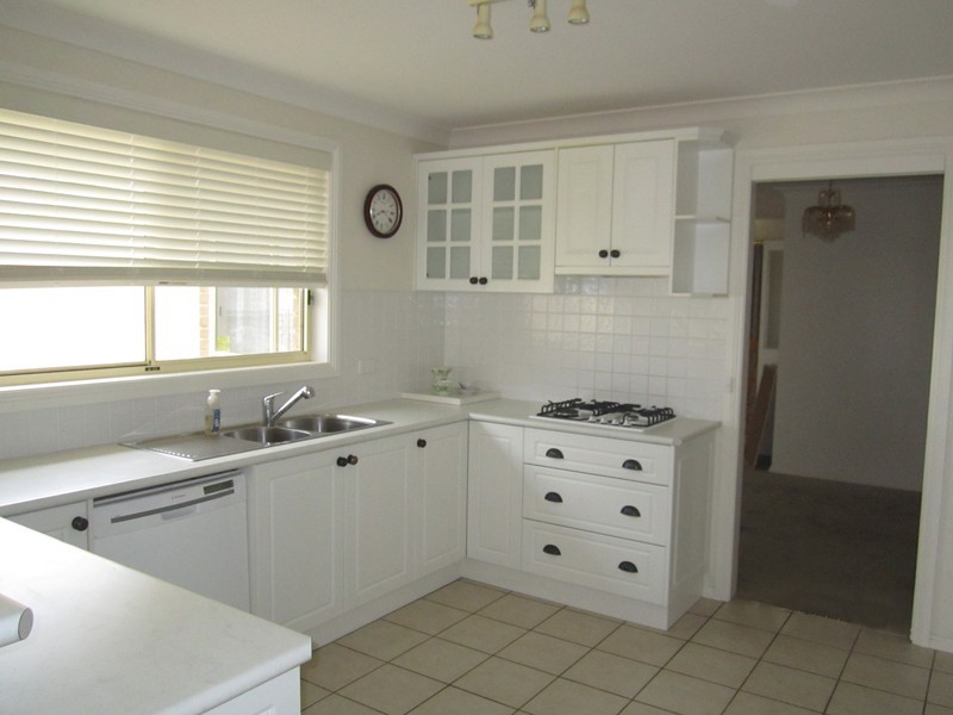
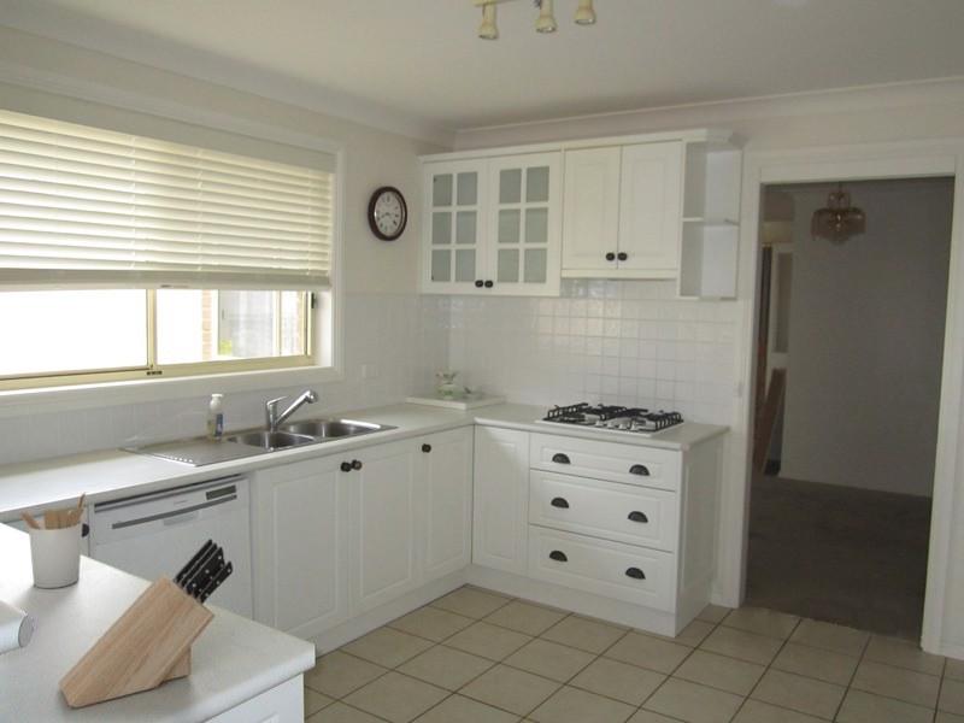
+ utensil holder (59, 541)
+ knife block (151, 615)
